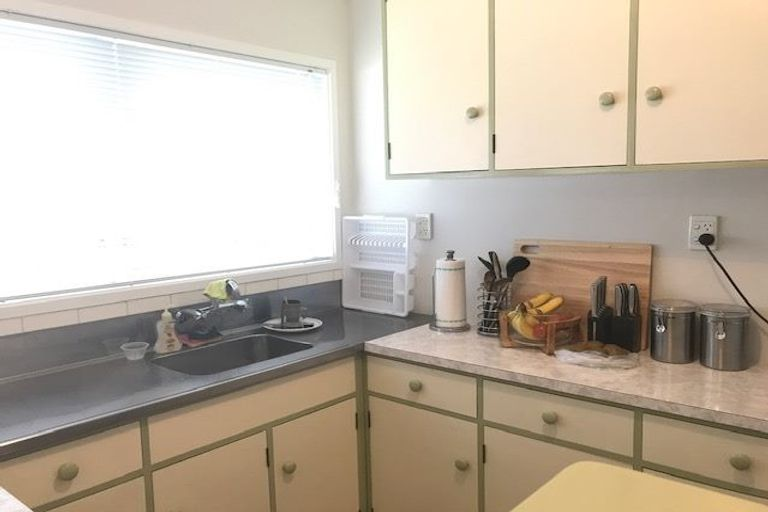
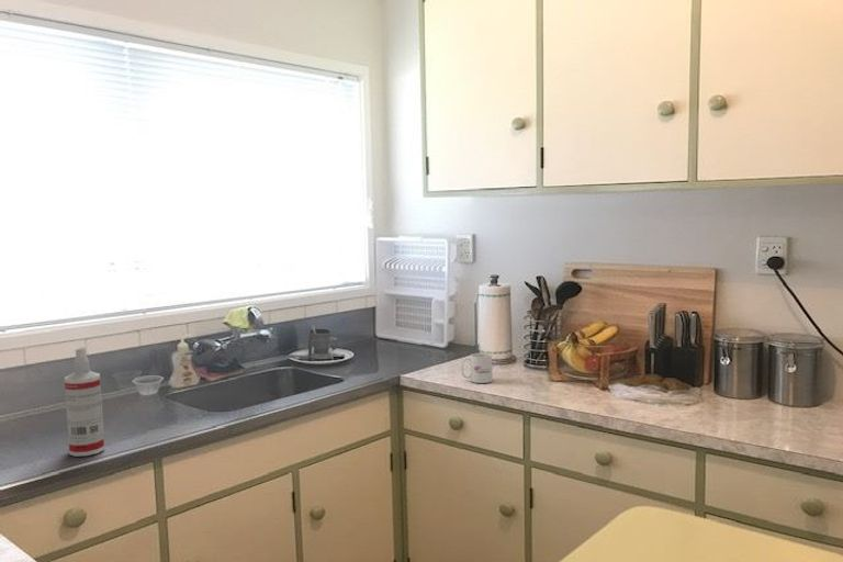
+ mug (476, 368)
+ spray bottle (83, 400)
